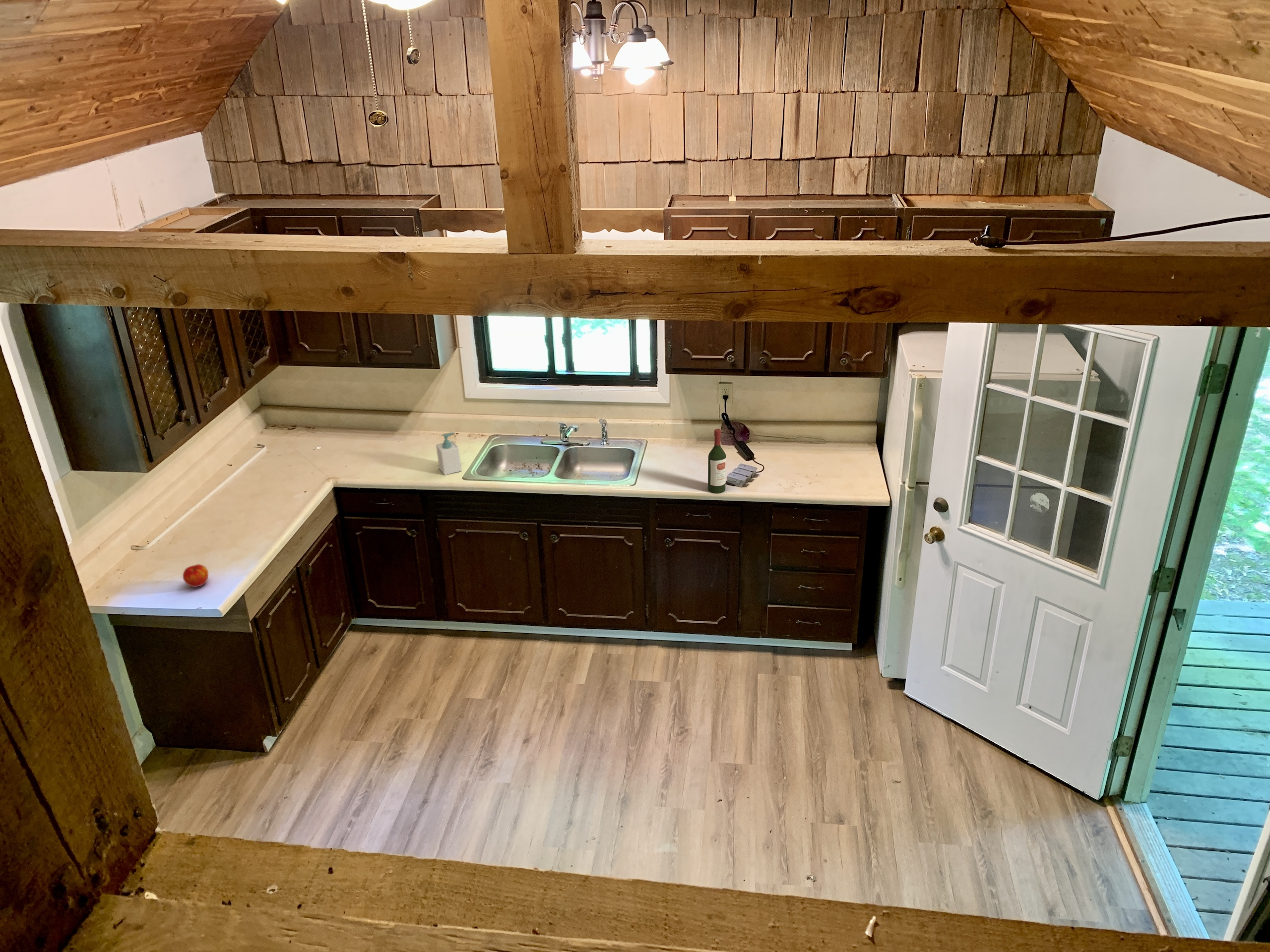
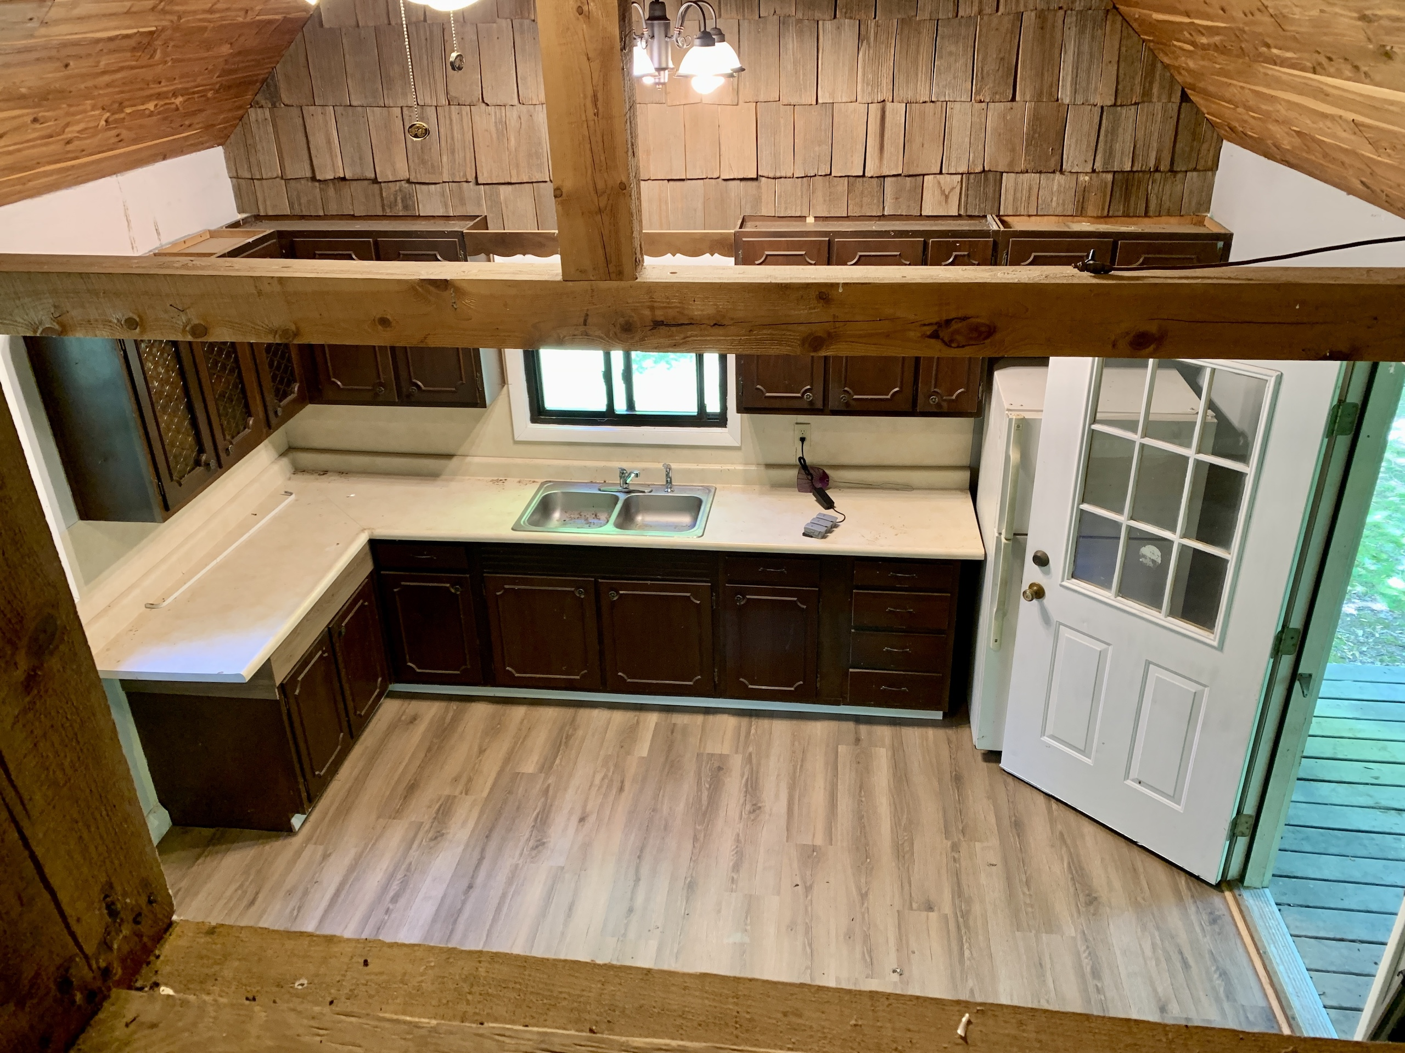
- soap bottle (448, 452)
- wine bottle (717, 460)
- apple (196, 576)
